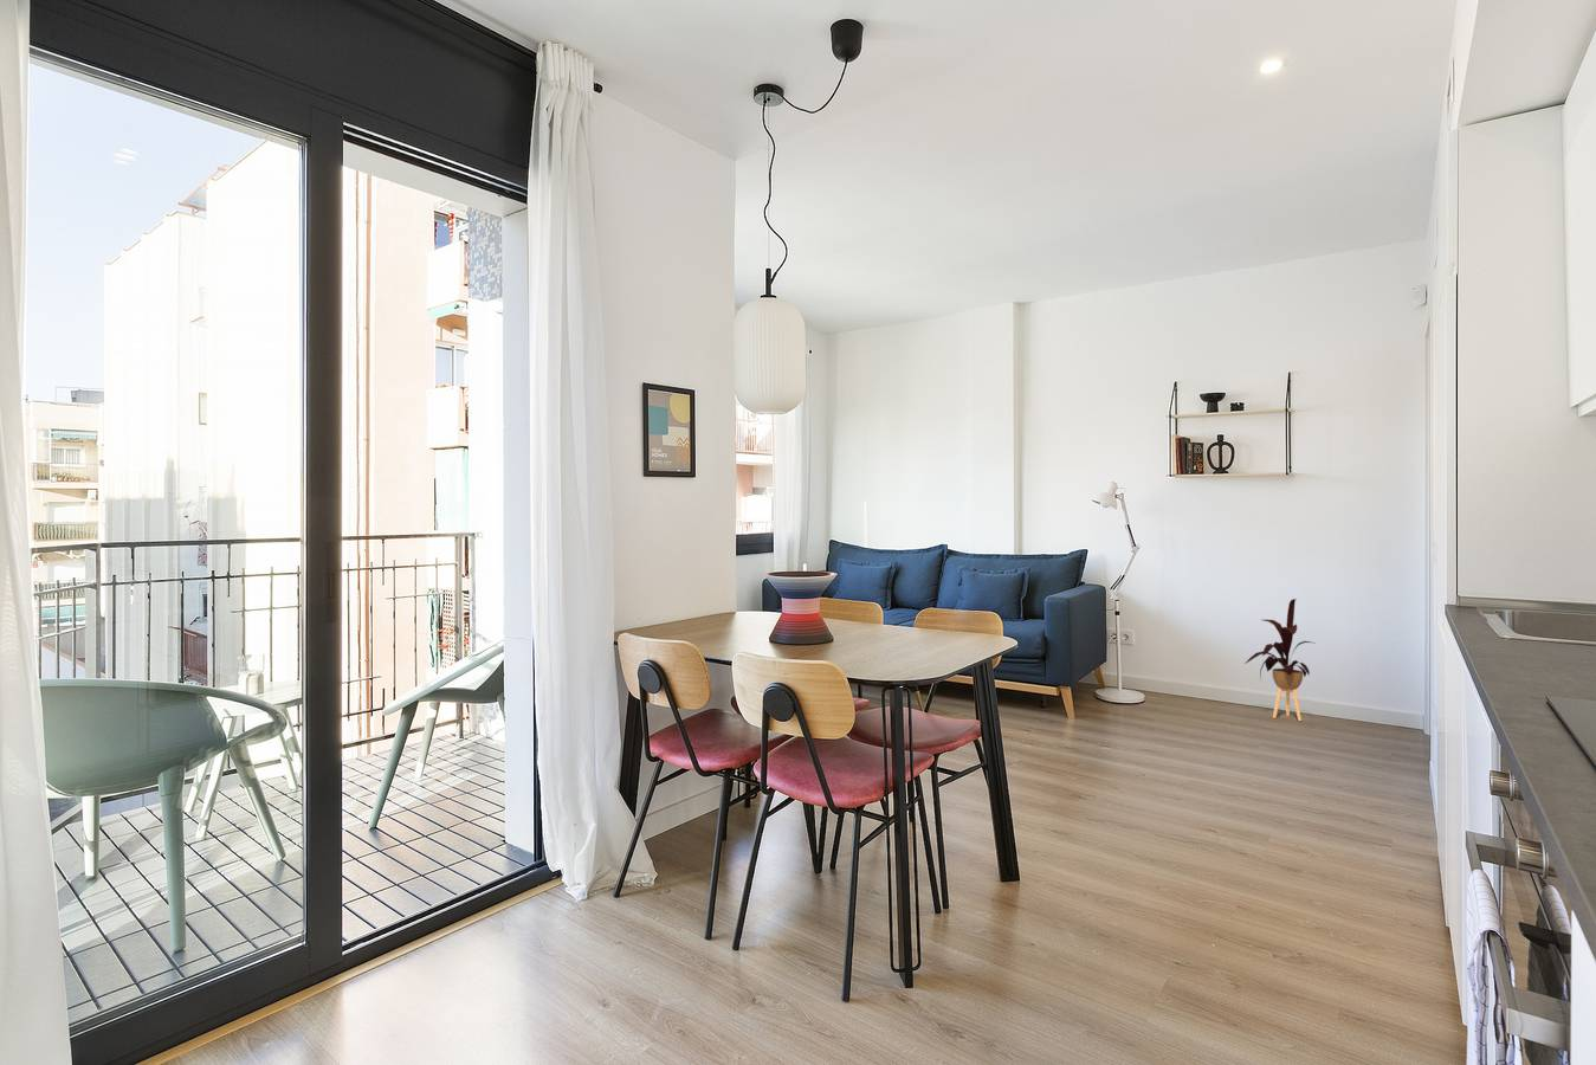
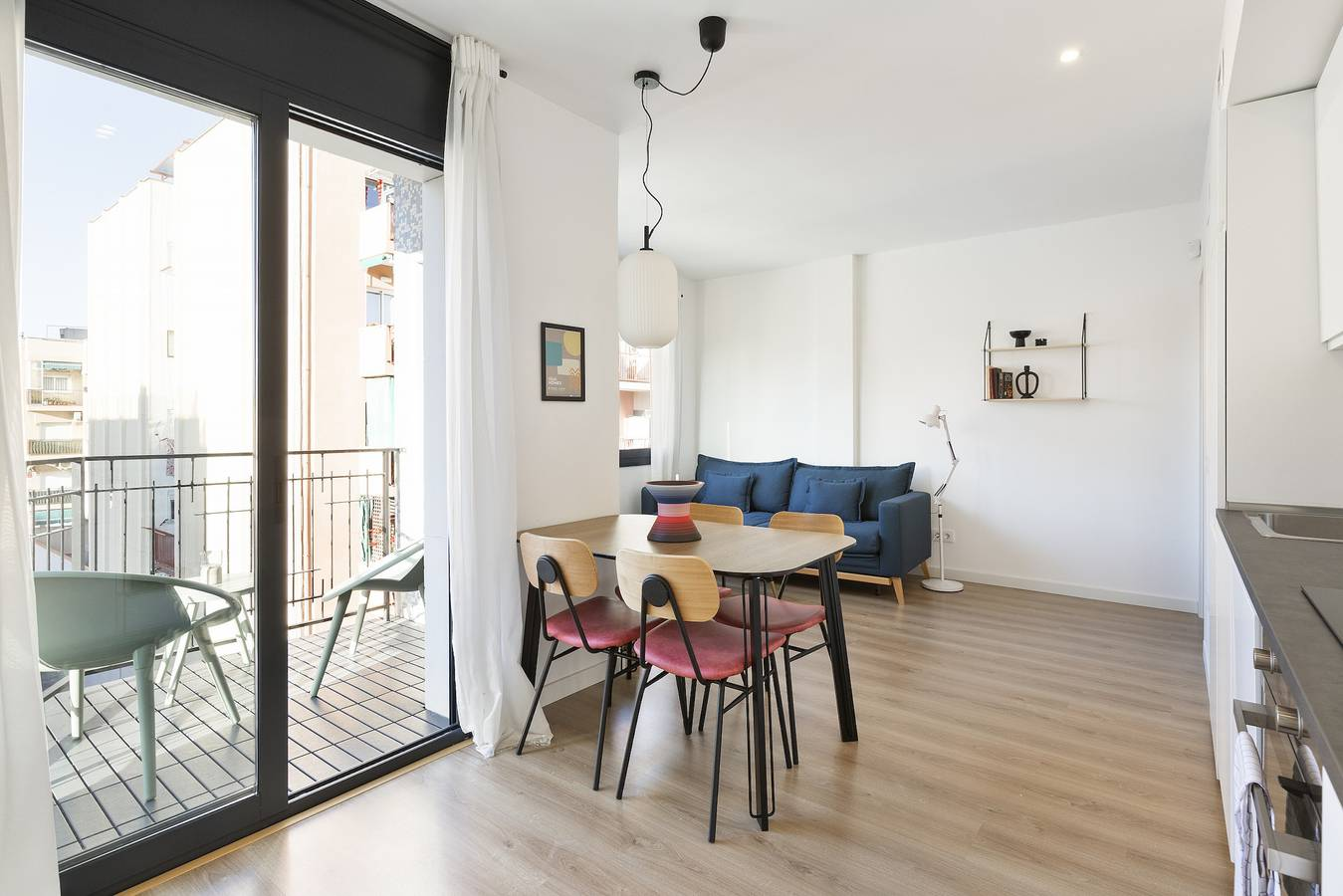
- house plant (1279, 658)
